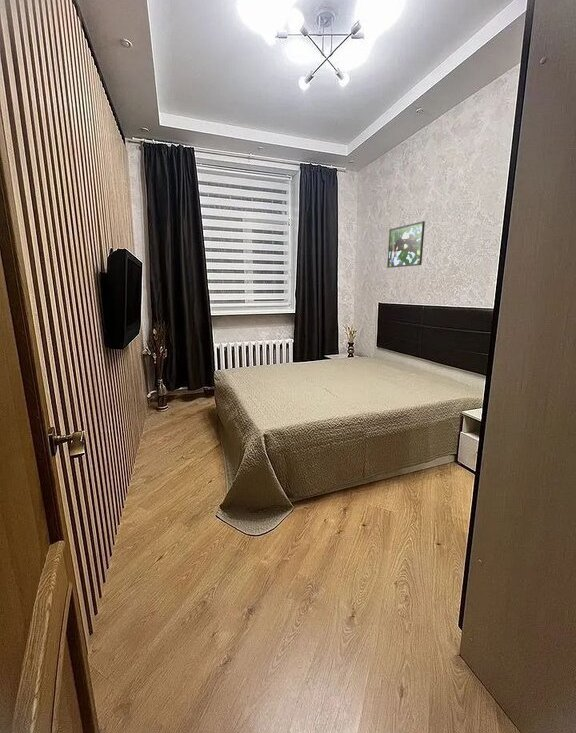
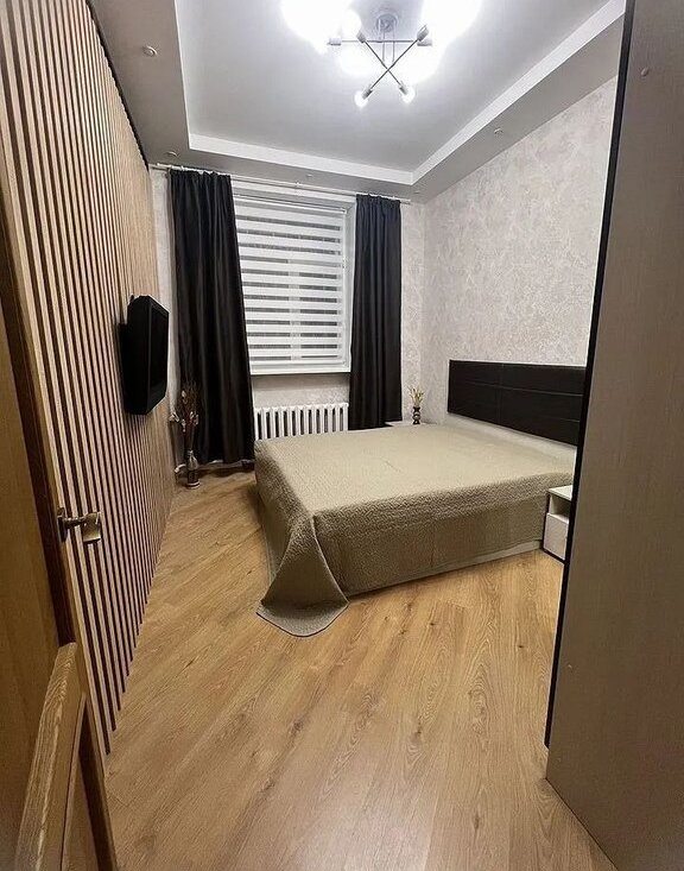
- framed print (404, 246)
